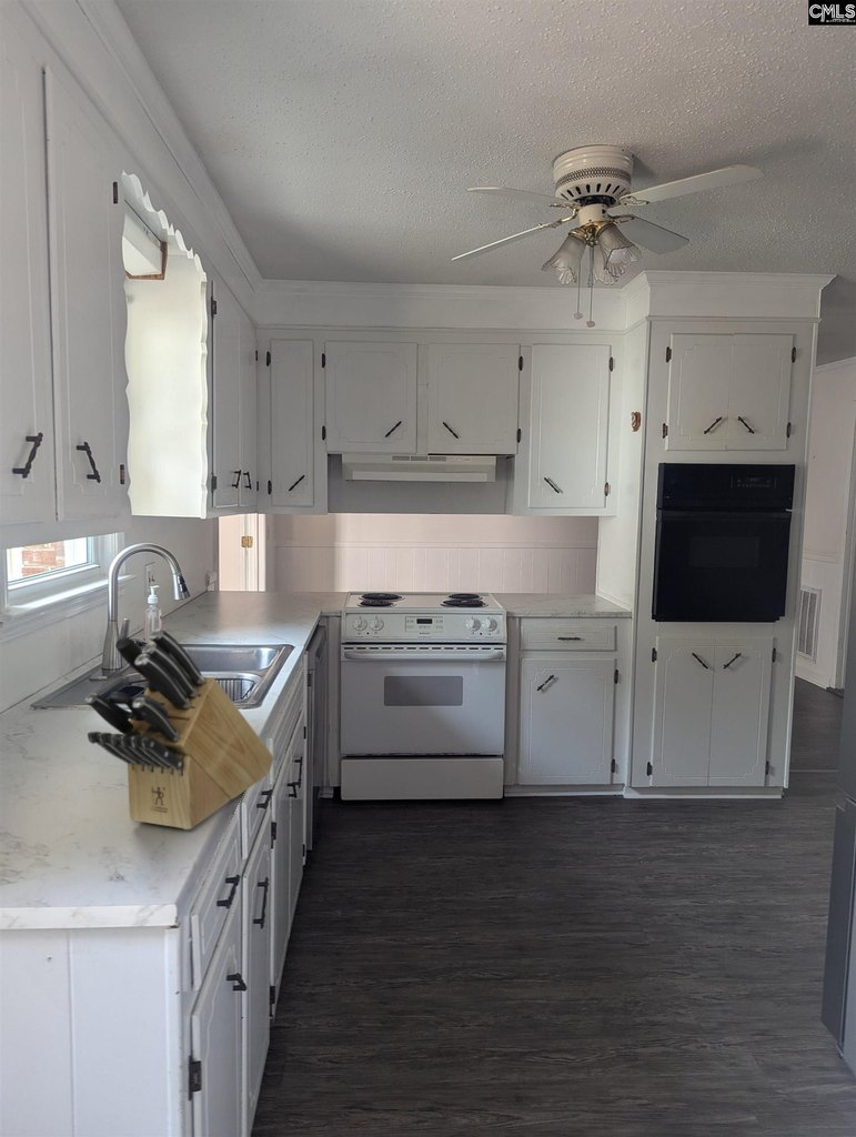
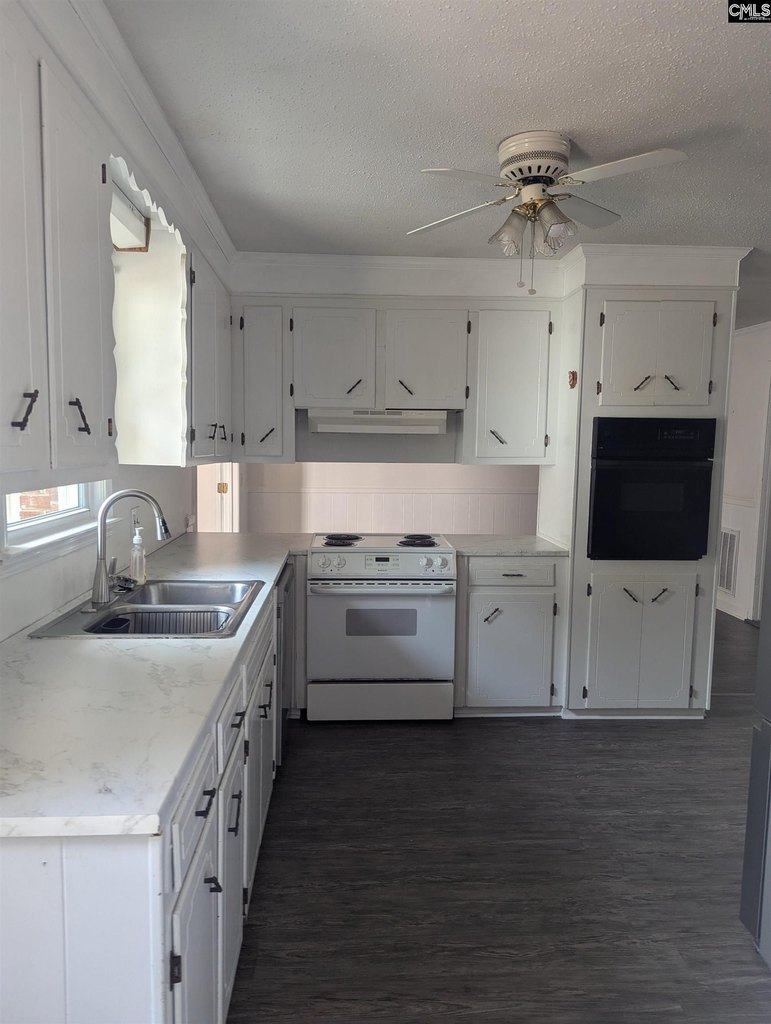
- knife block (189, 713)
